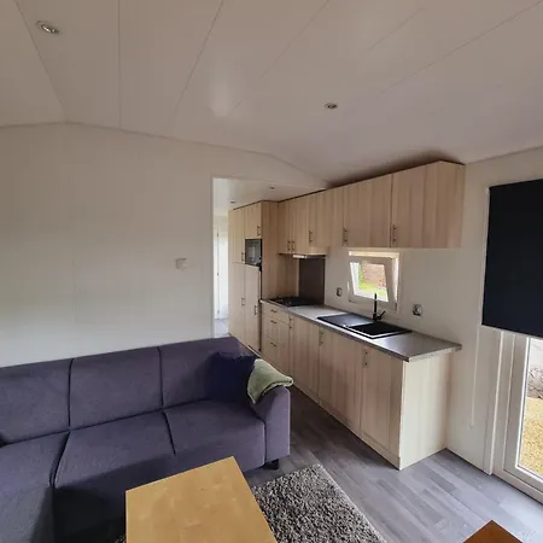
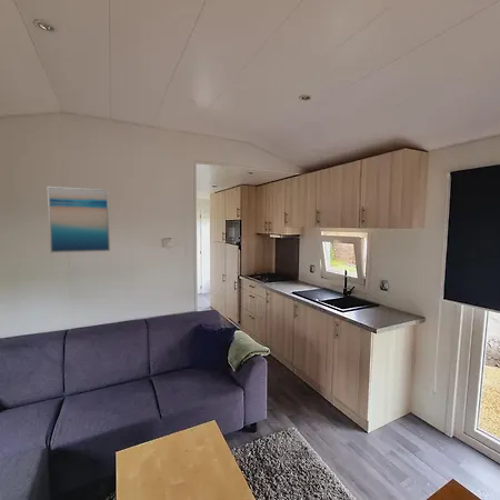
+ wall art (80, 220)
